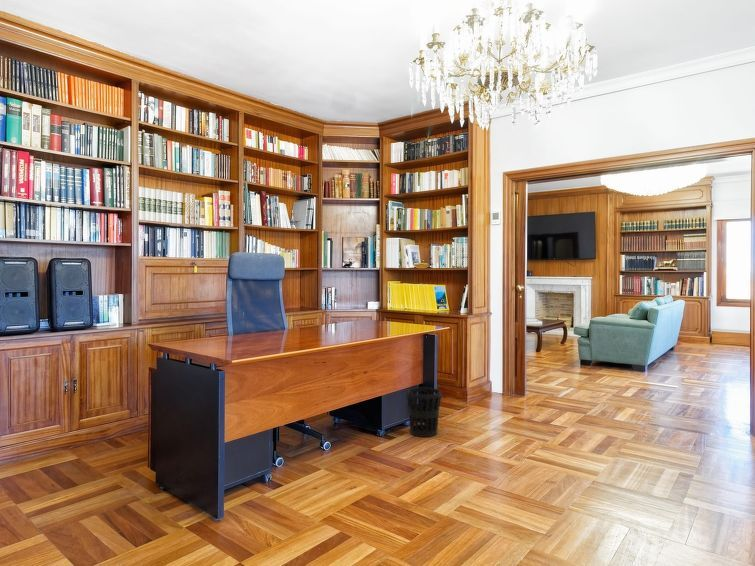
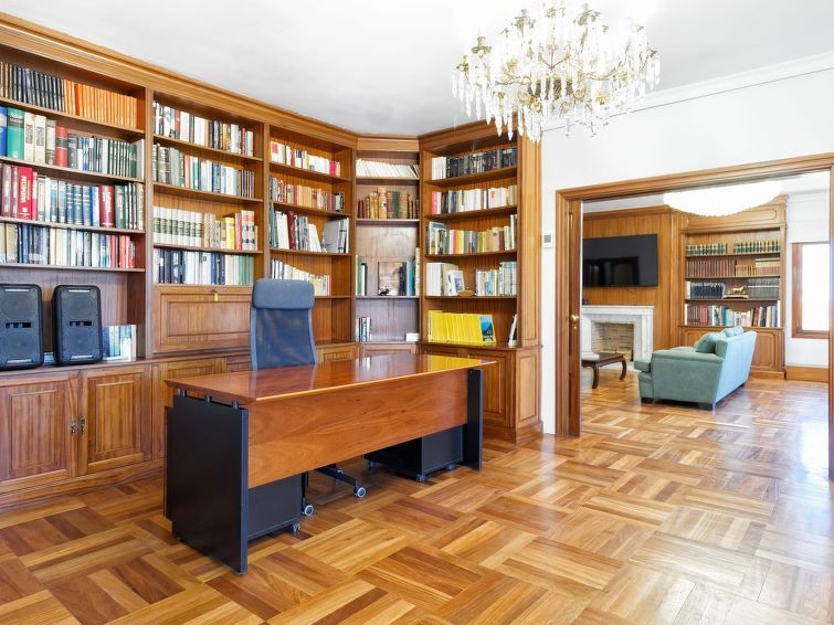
- wastebasket (423, 411)
